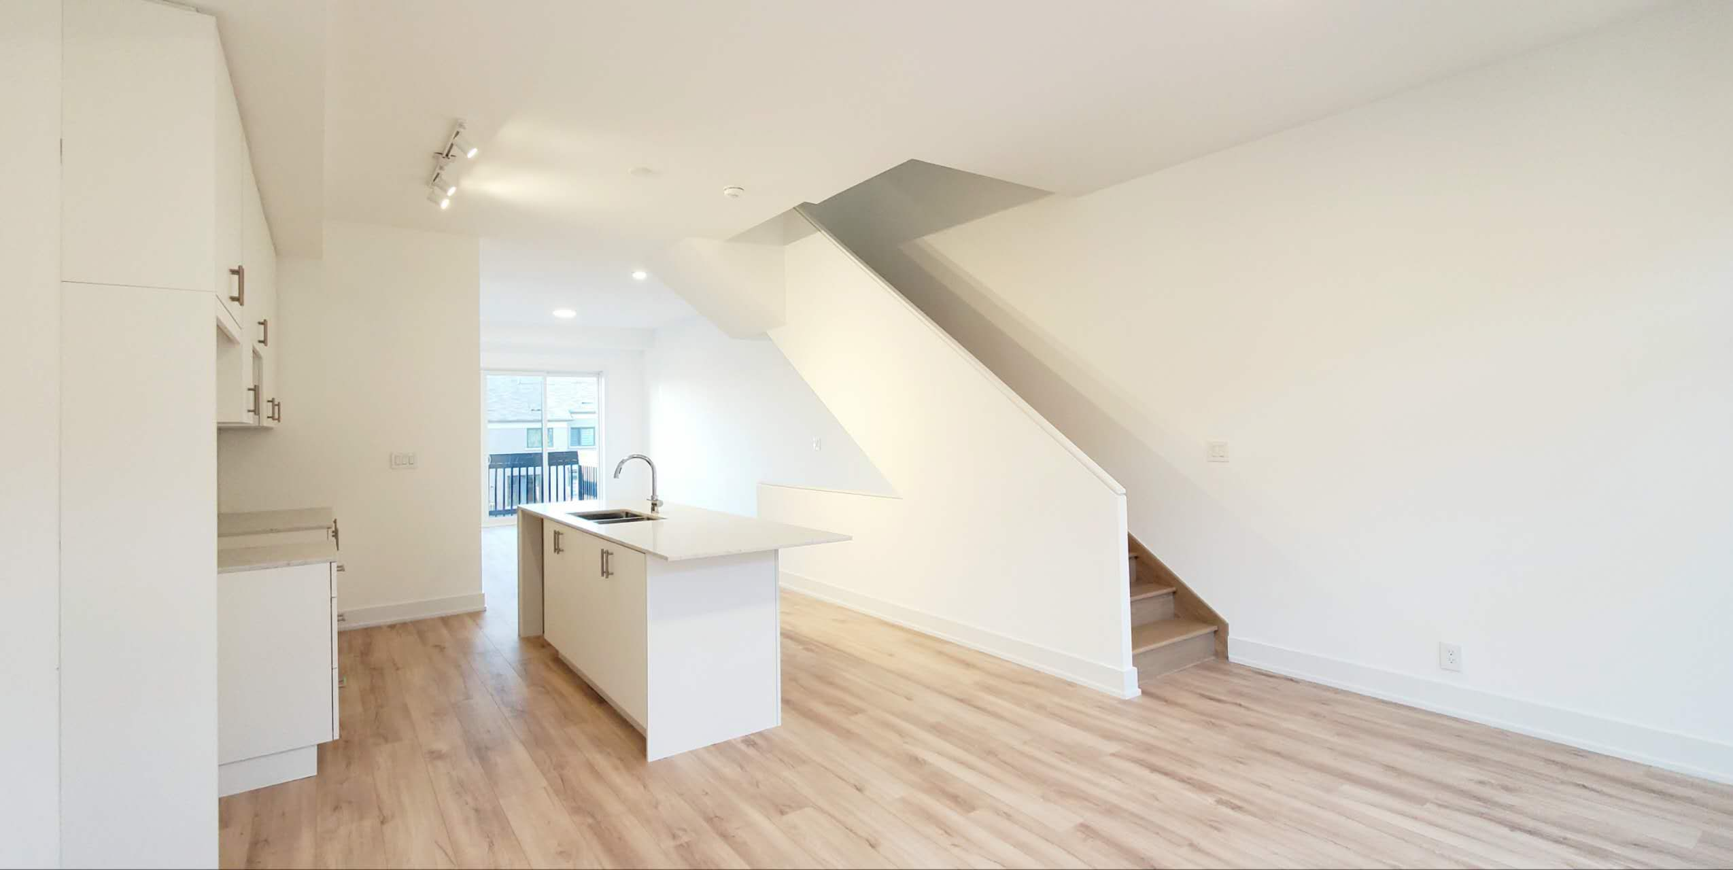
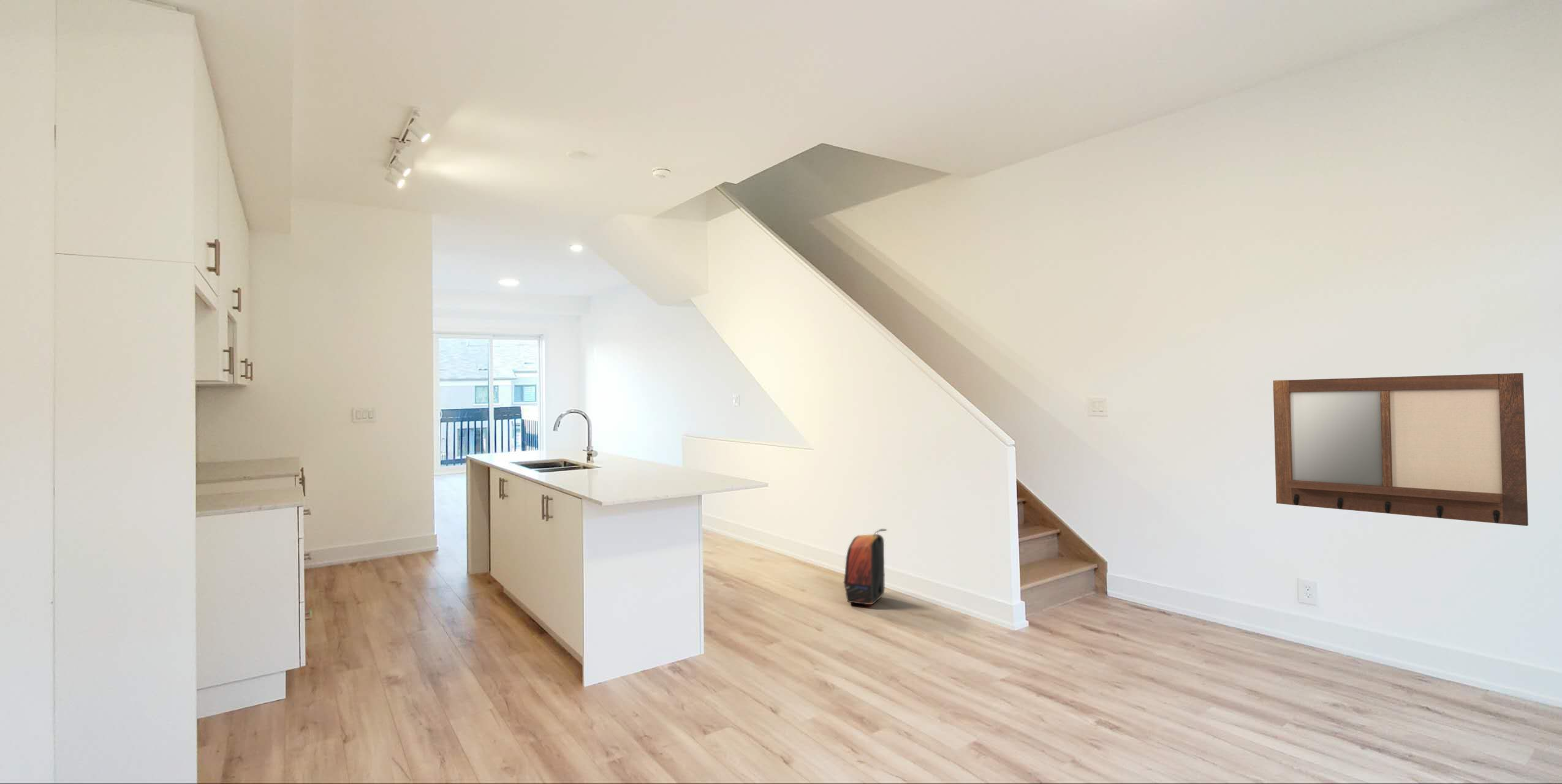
+ backpack (866, 565)
+ writing board (1384, 445)
